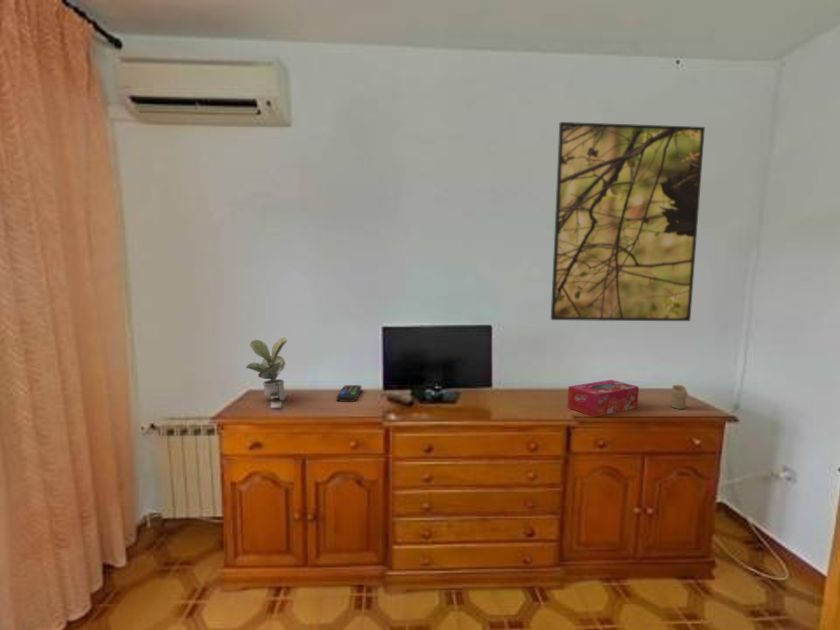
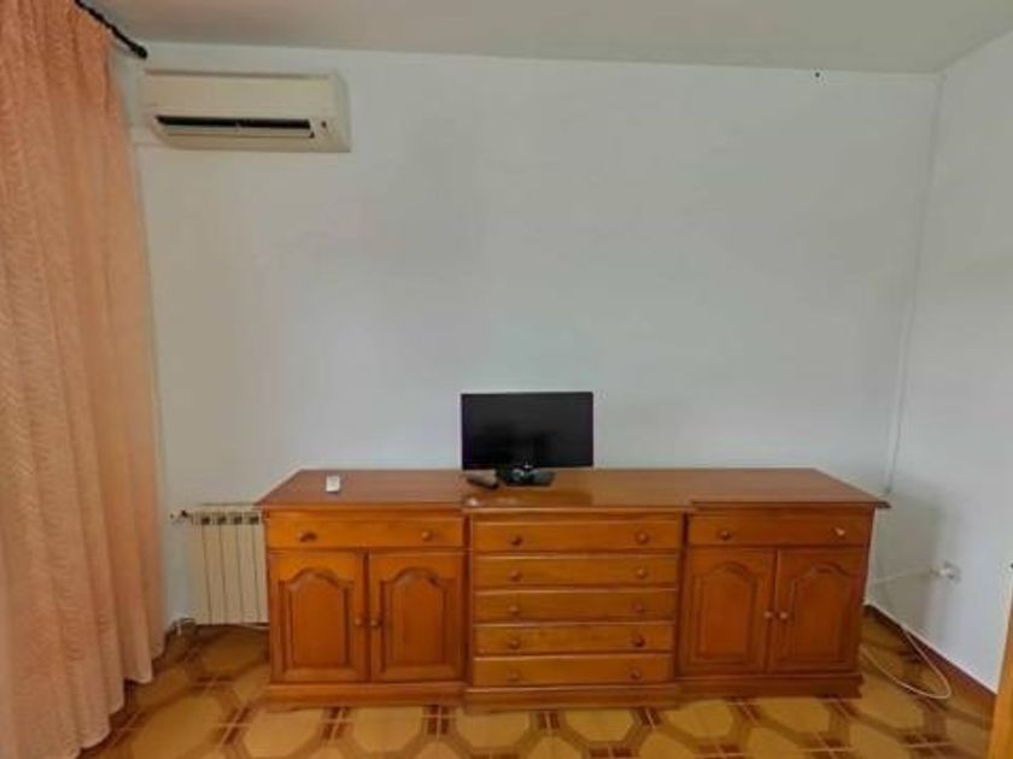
- potted plant (266, 368)
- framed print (626, 224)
- remote control (349, 392)
- candle (679, 397)
- tissue box (603, 397)
